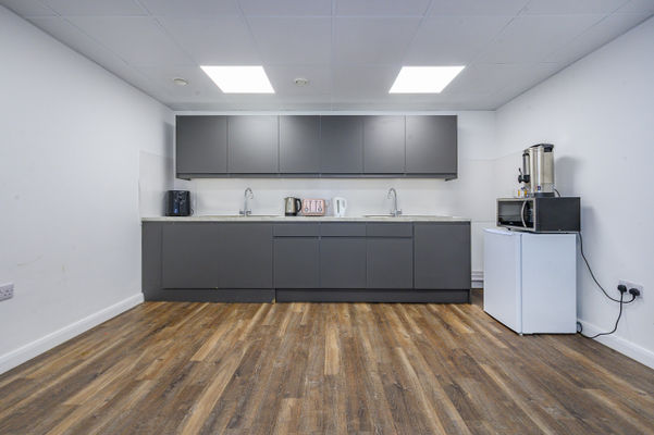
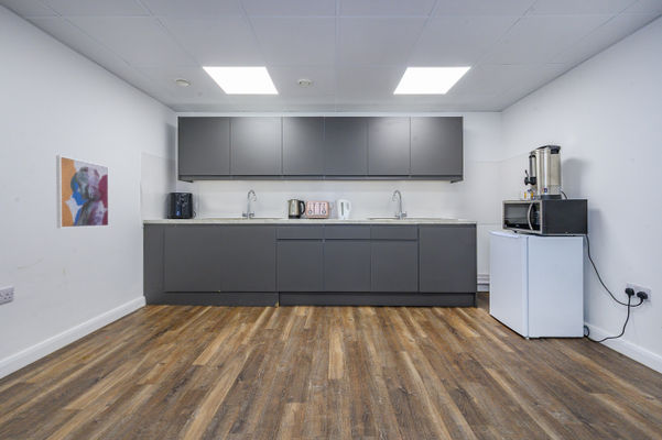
+ wall art (85, 194)
